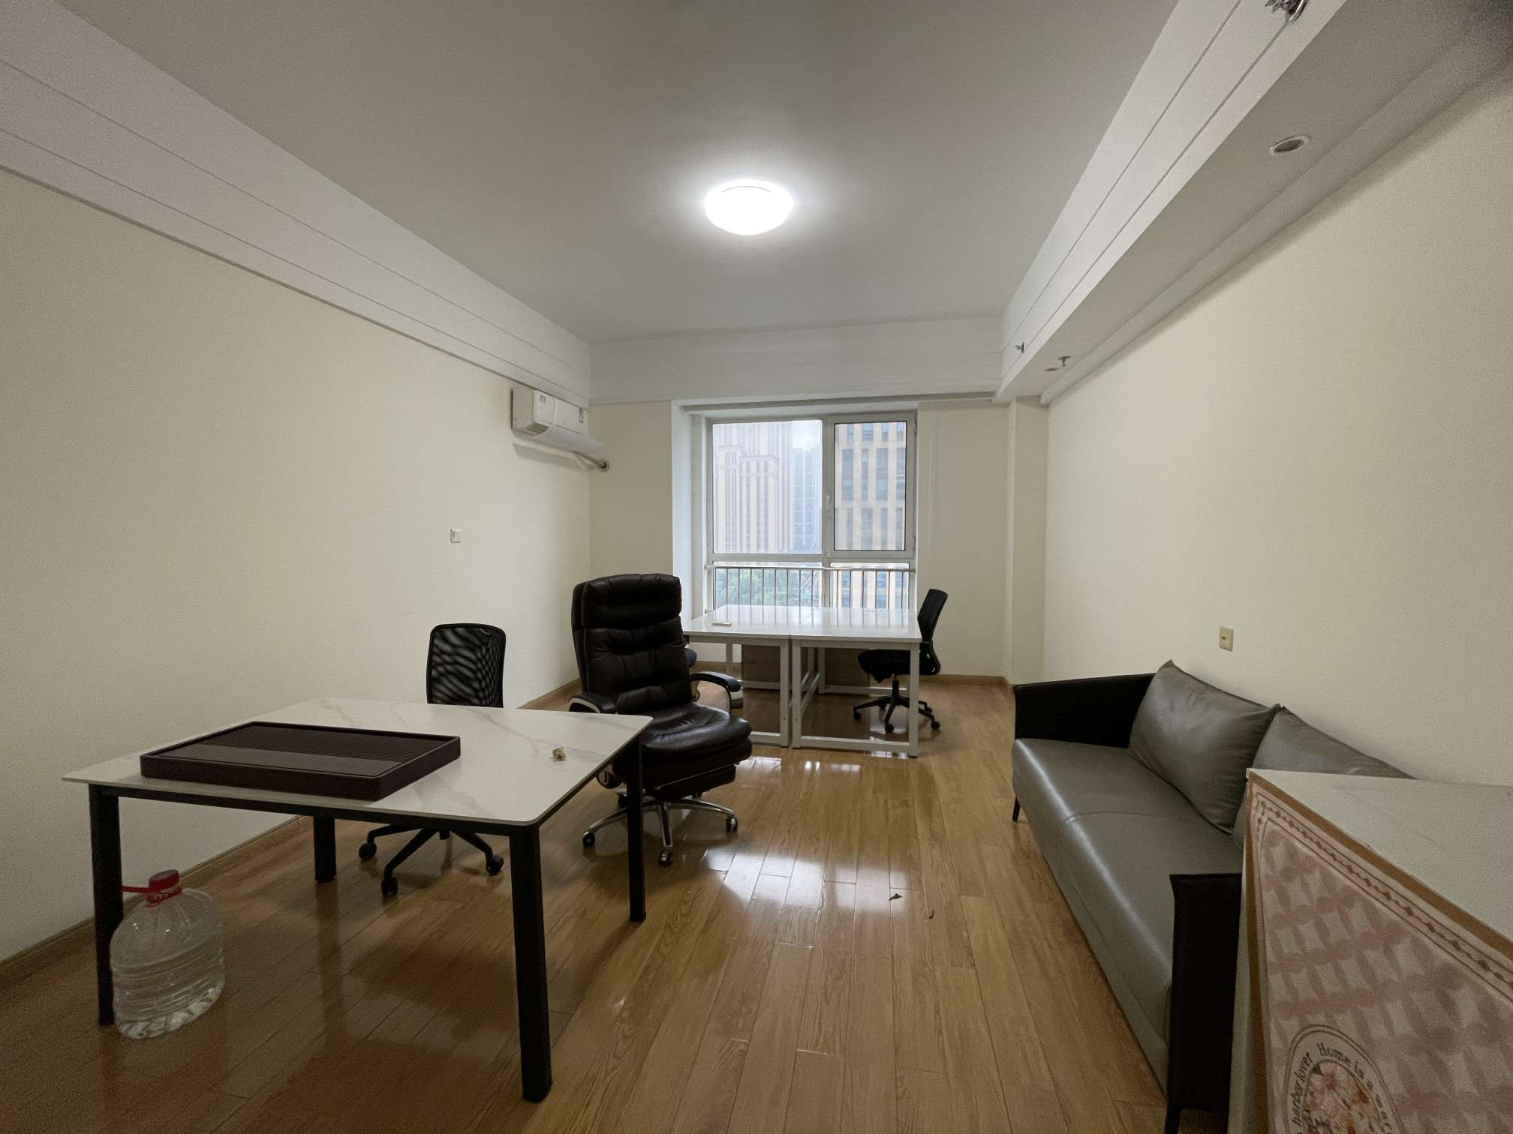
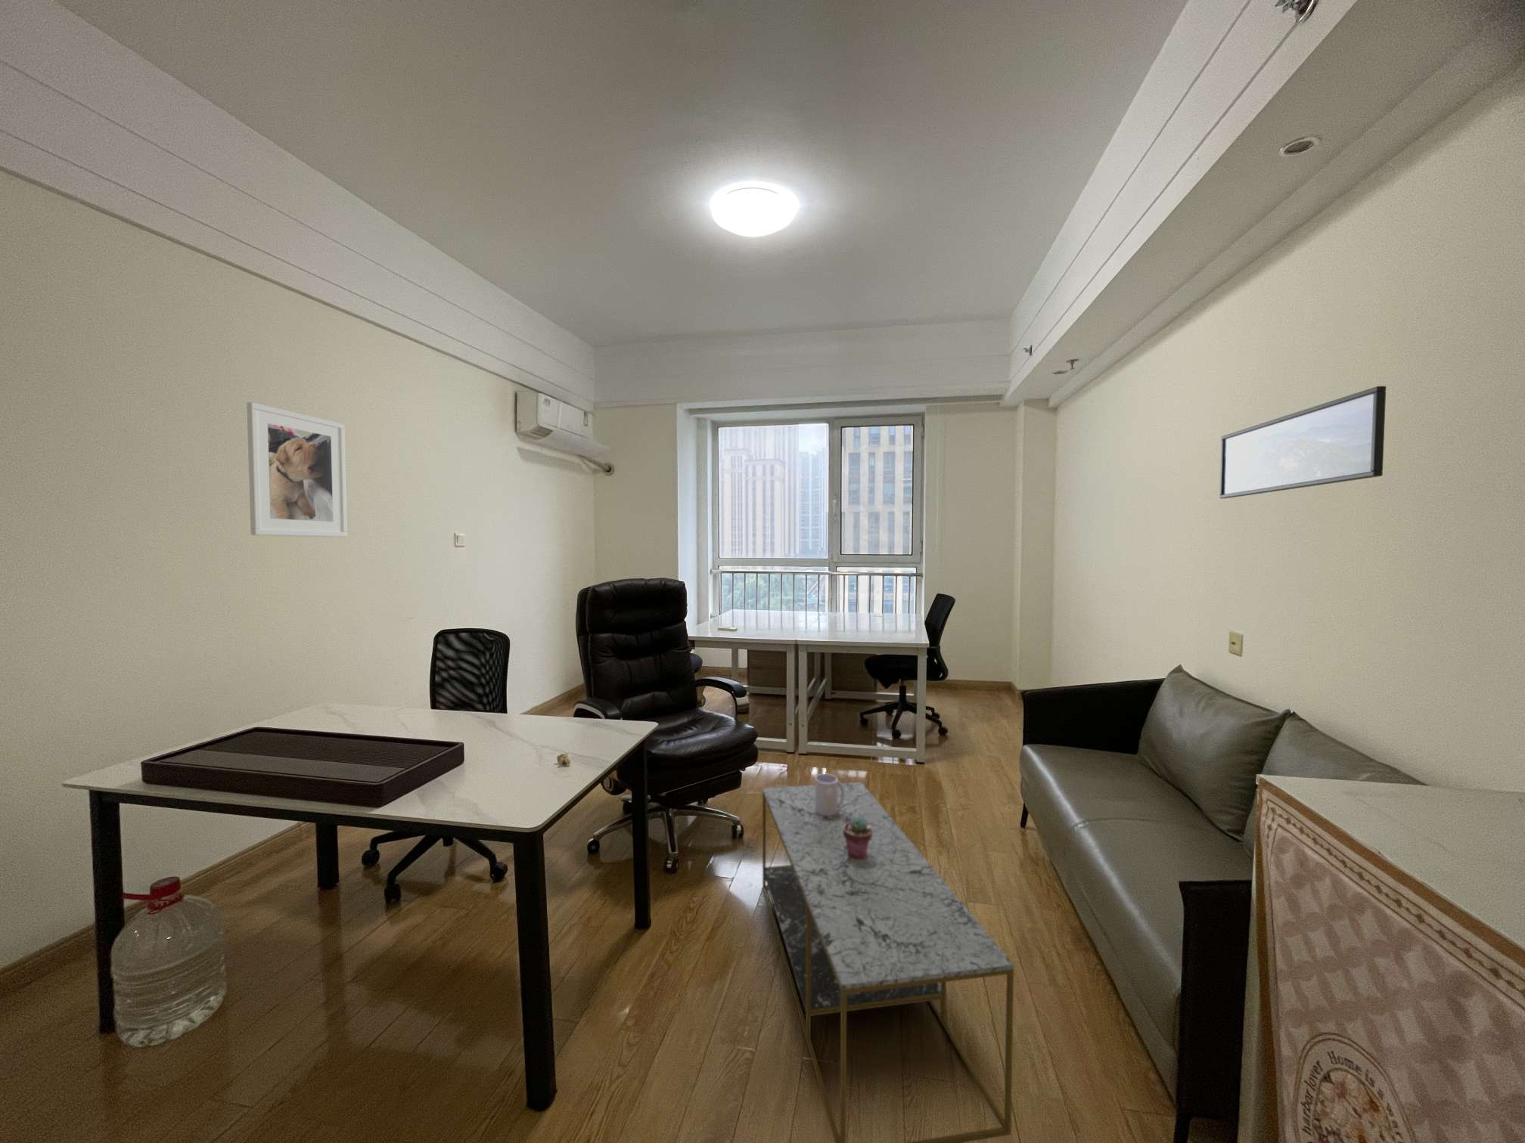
+ mug (830, 794)
+ potted succulent (857, 836)
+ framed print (301, 474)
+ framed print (1287, 453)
+ coffee table (854, 915)
